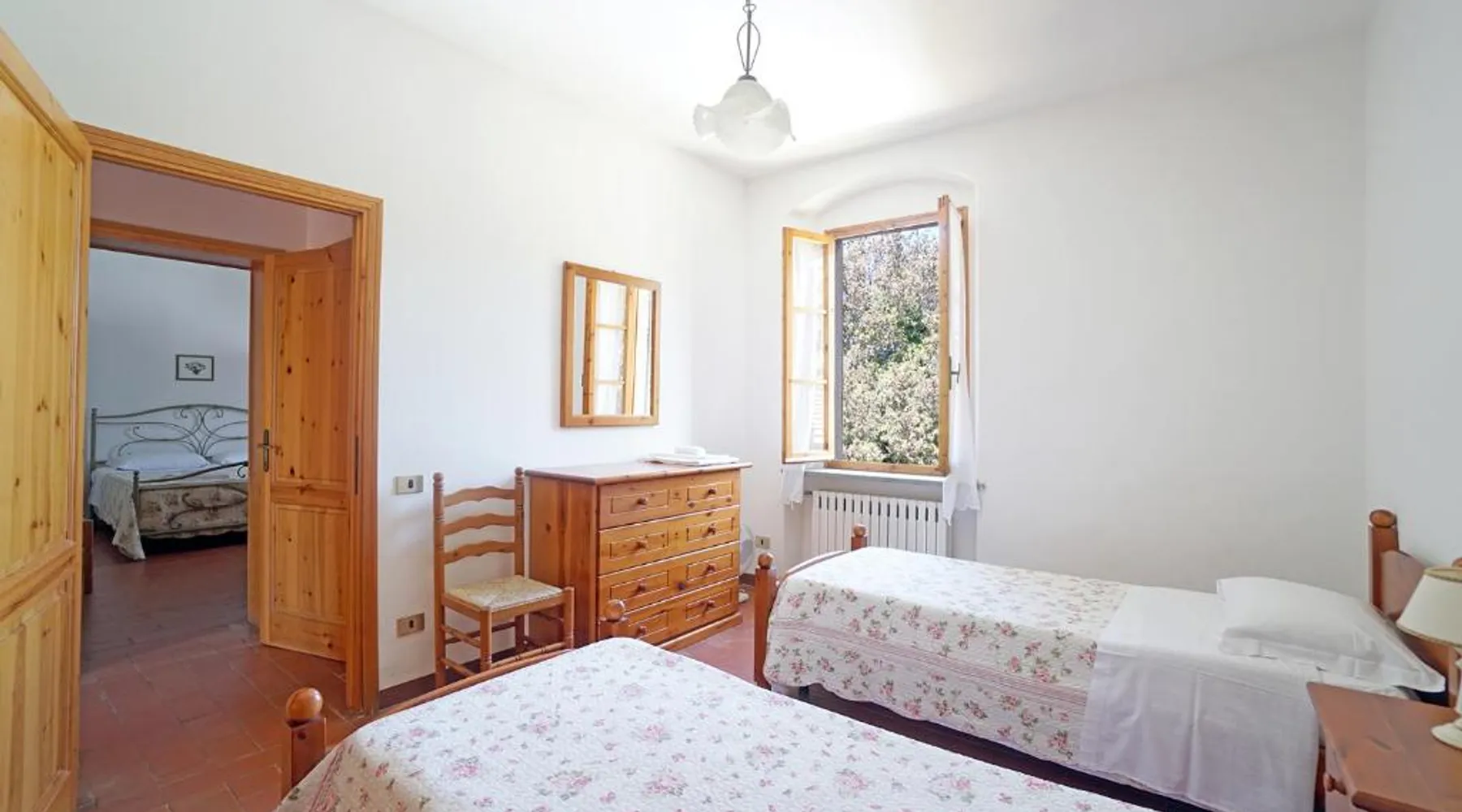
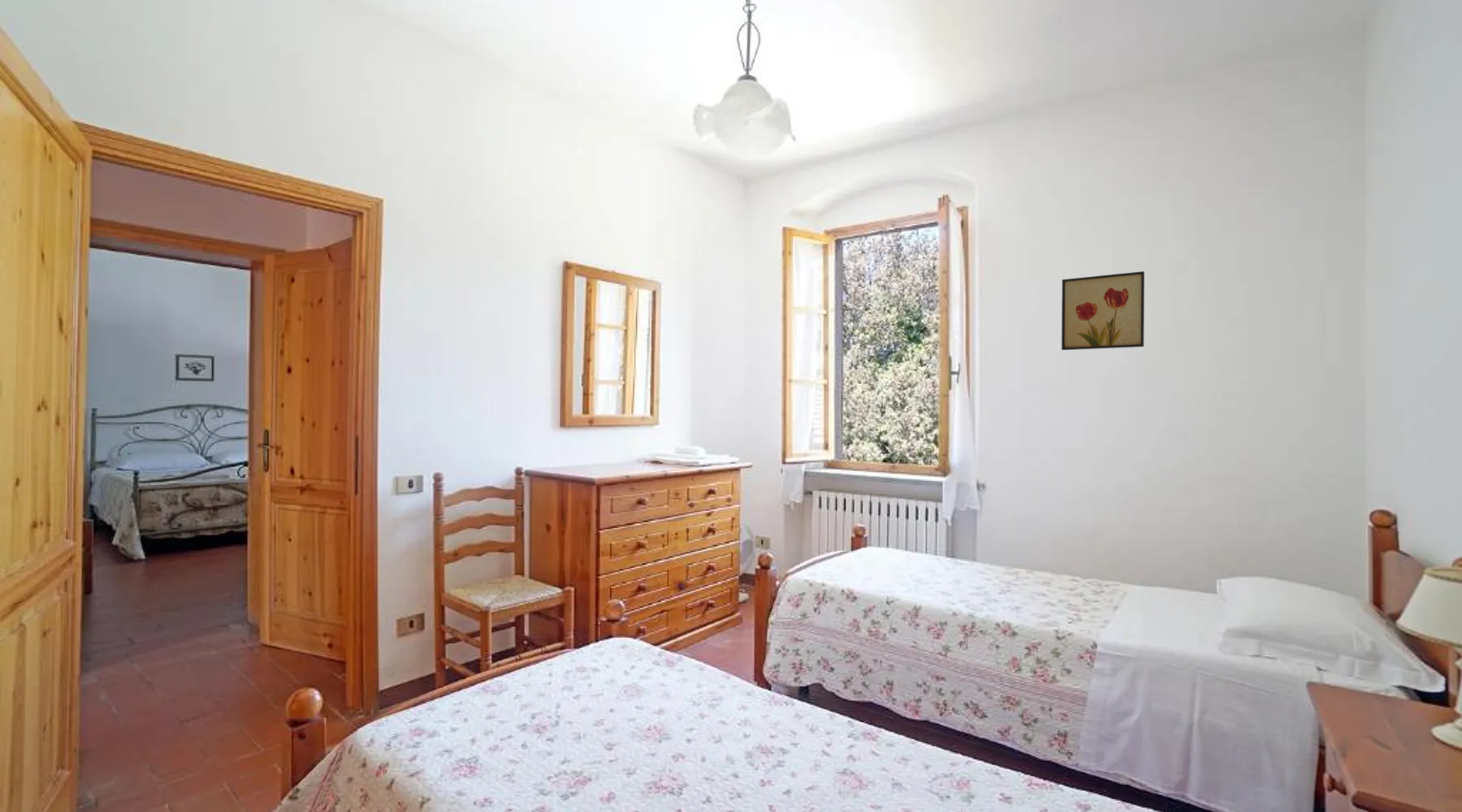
+ wall art (1101, 312)
